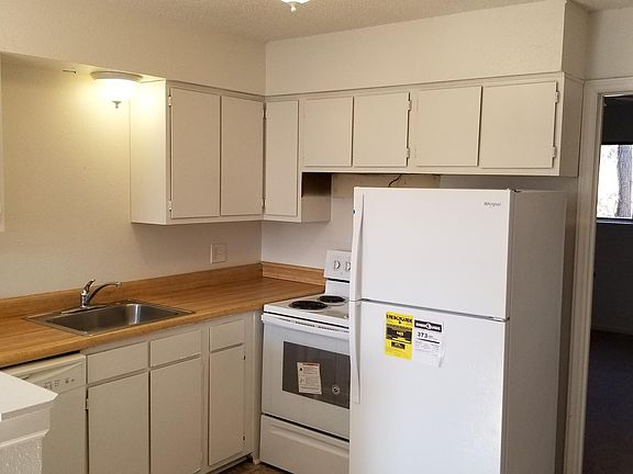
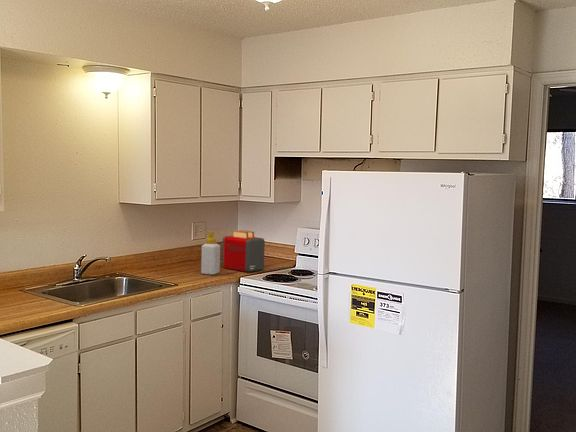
+ toaster (242, 249)
+ soap bottle (210, 252)
